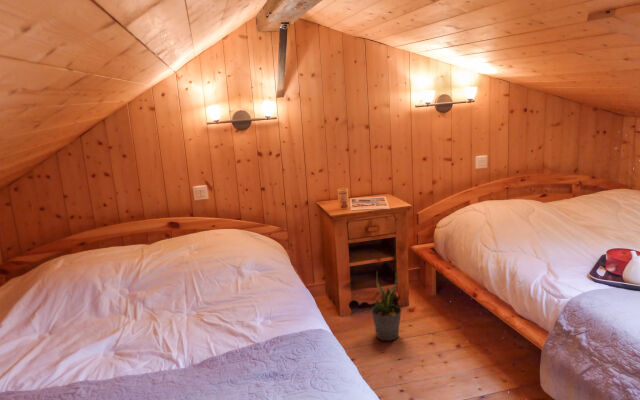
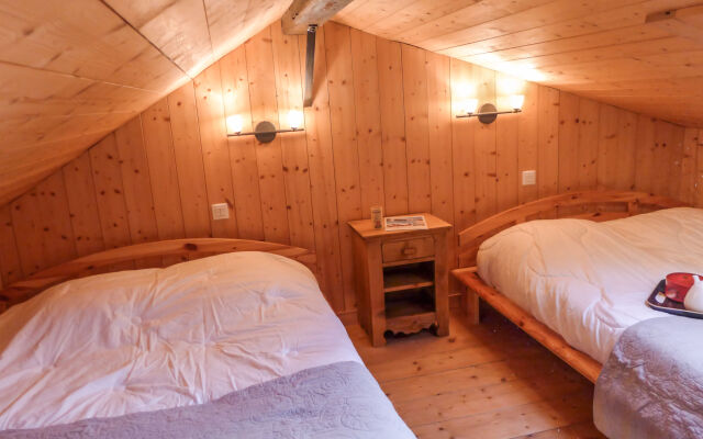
- potted plant (386, 304)
